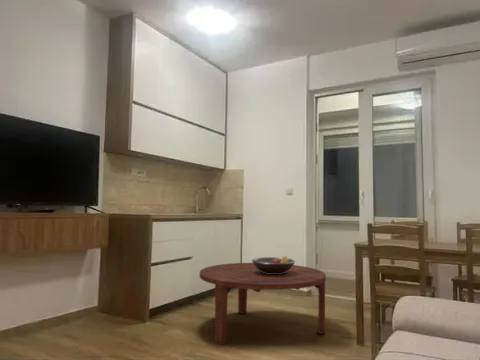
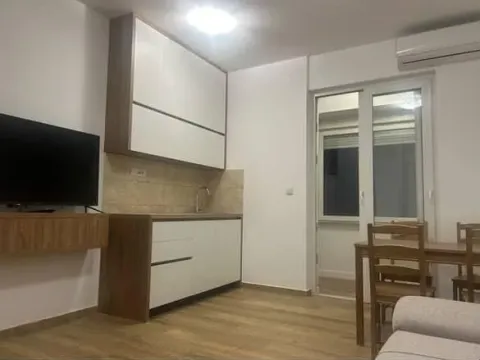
- fruit bowl (273, 264)
- coffee table (259, 291)
